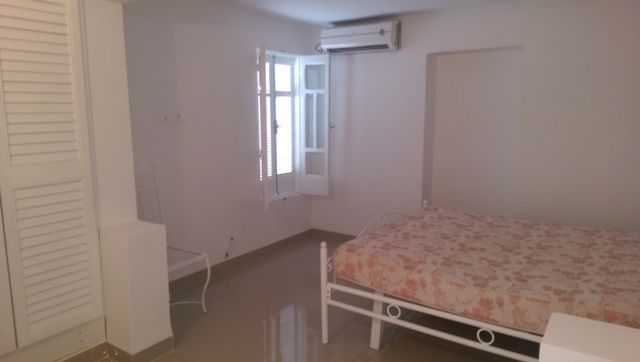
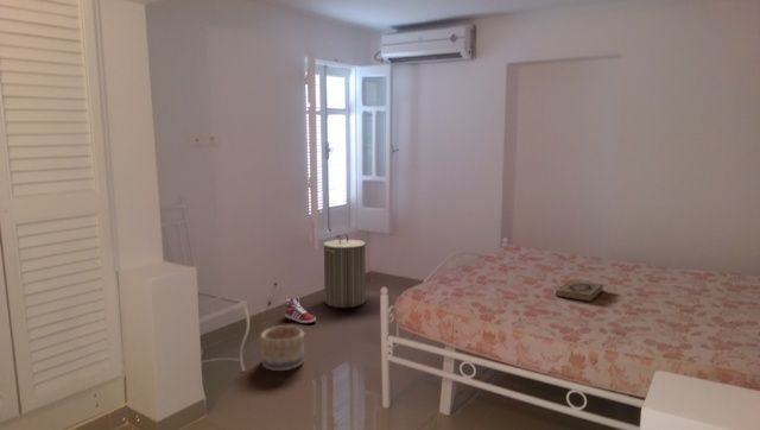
+ sneaker (299, 309)
+ basket (283, 347)
+ hardback book (580, 290)
+ laundry hamper (344, 267)
